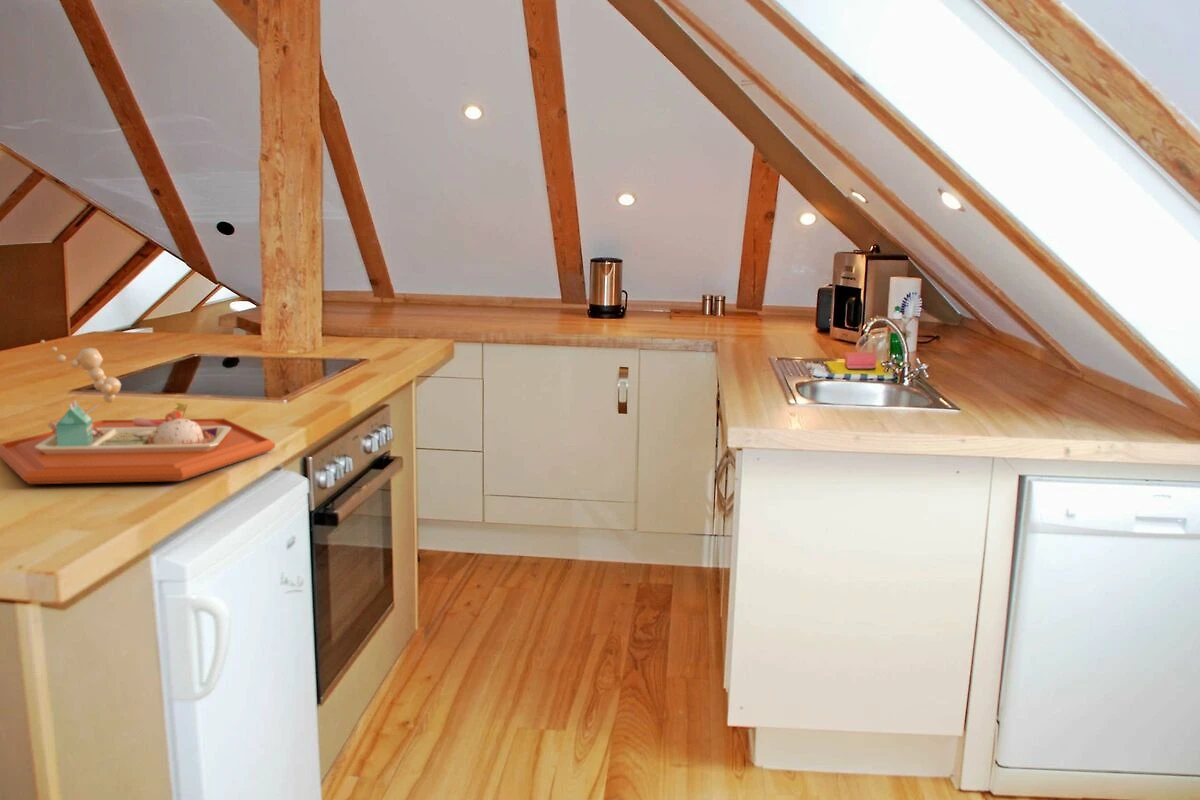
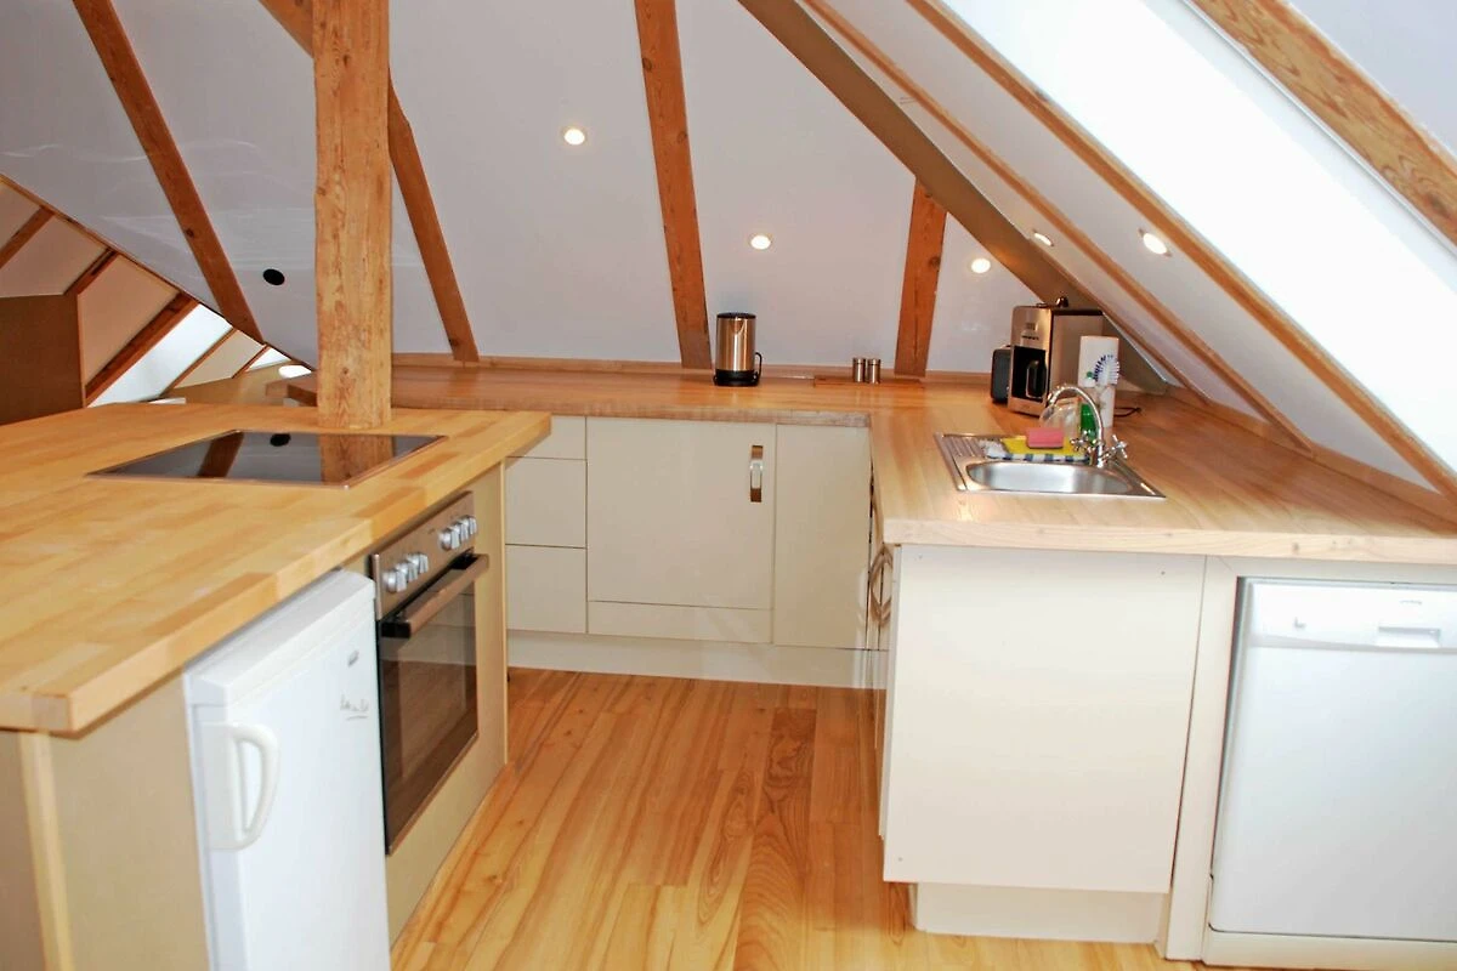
- food tray (119, 390)
